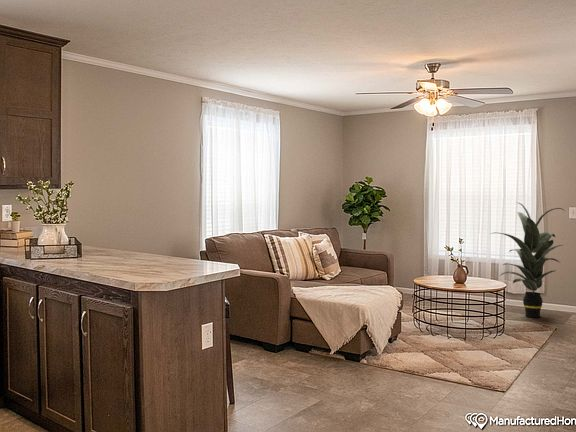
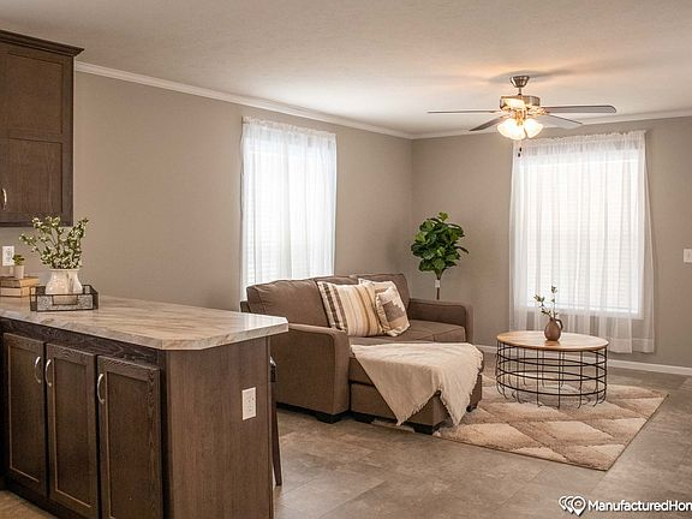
- indoor plant (529, 258)
